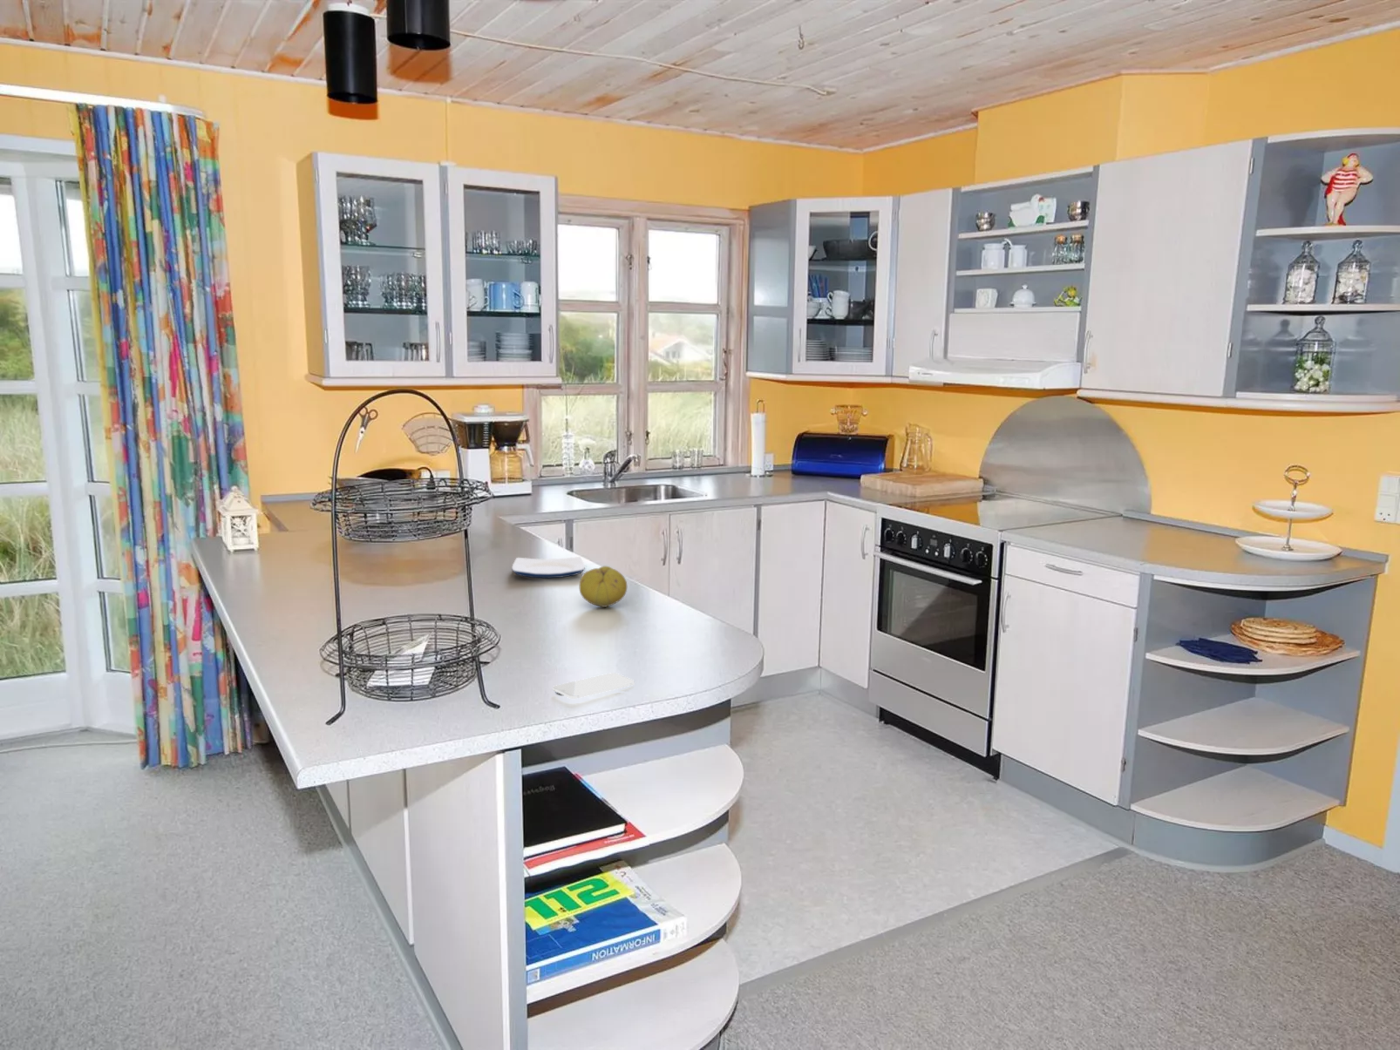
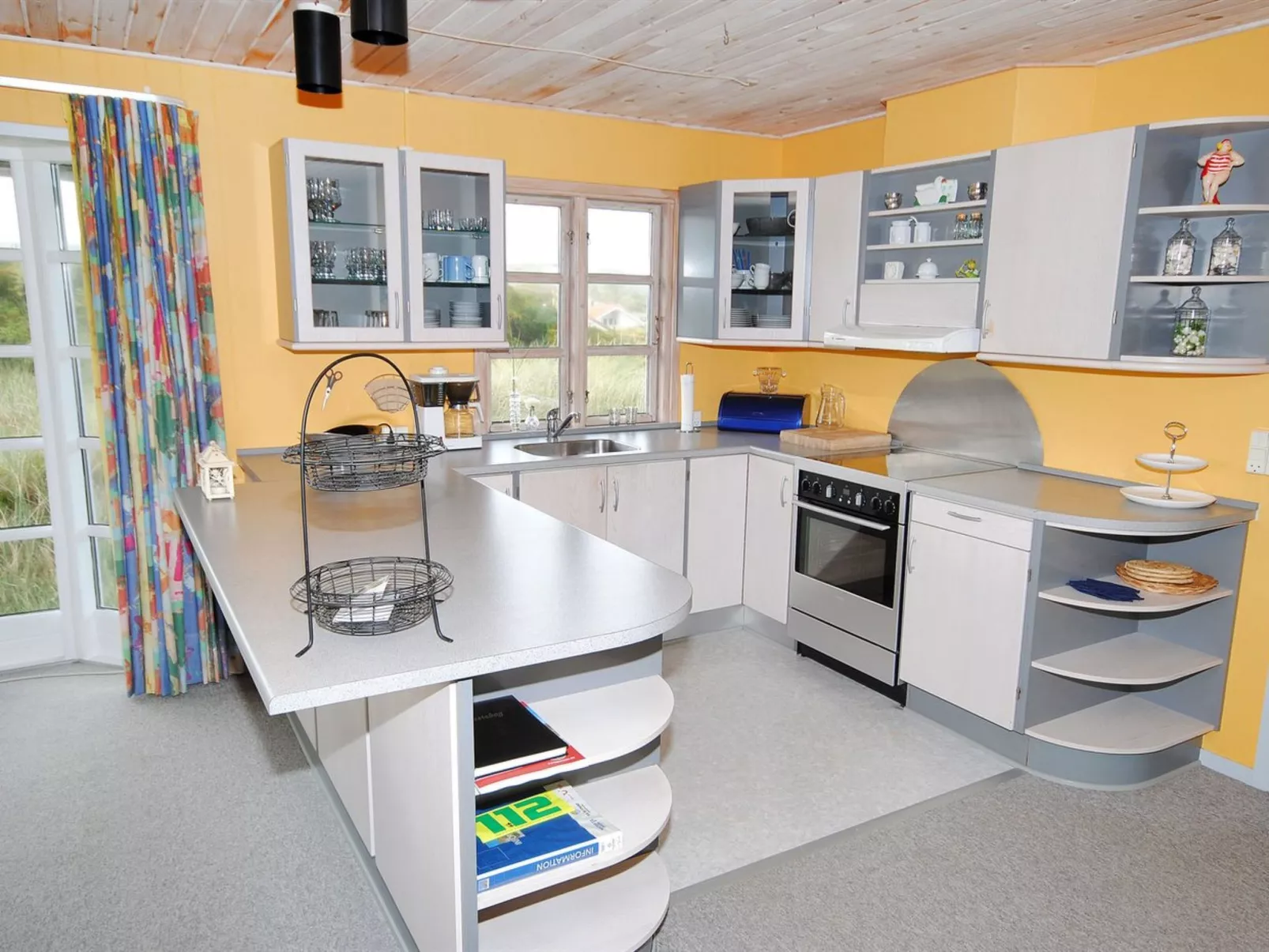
- smartphone (594, 685)
- fruit (603, 587)
- plate (548, 568)
